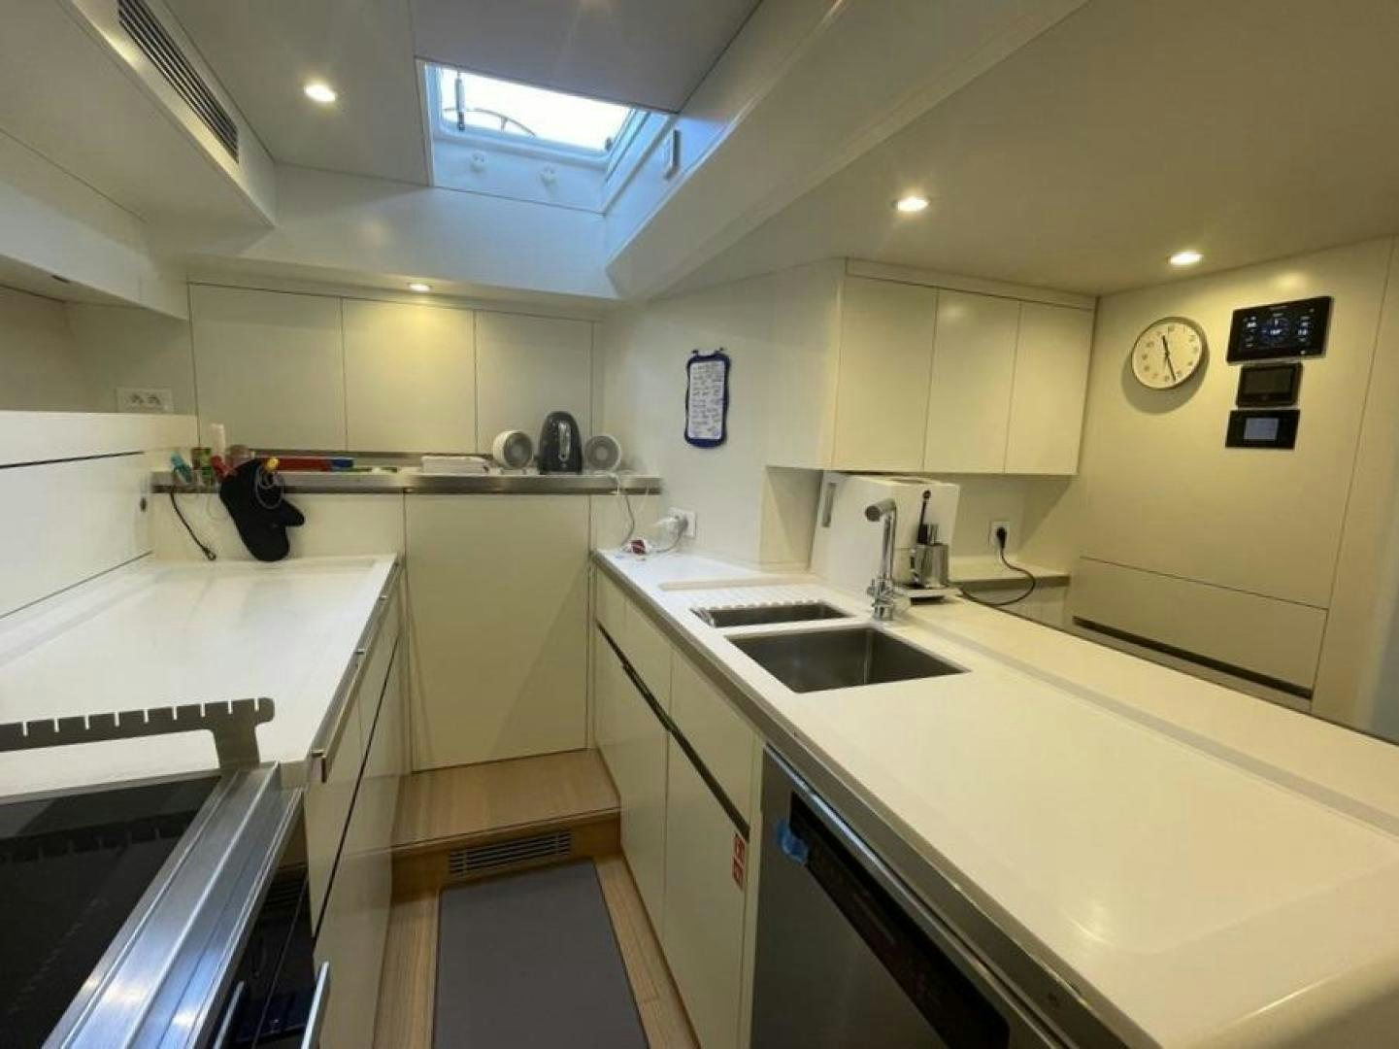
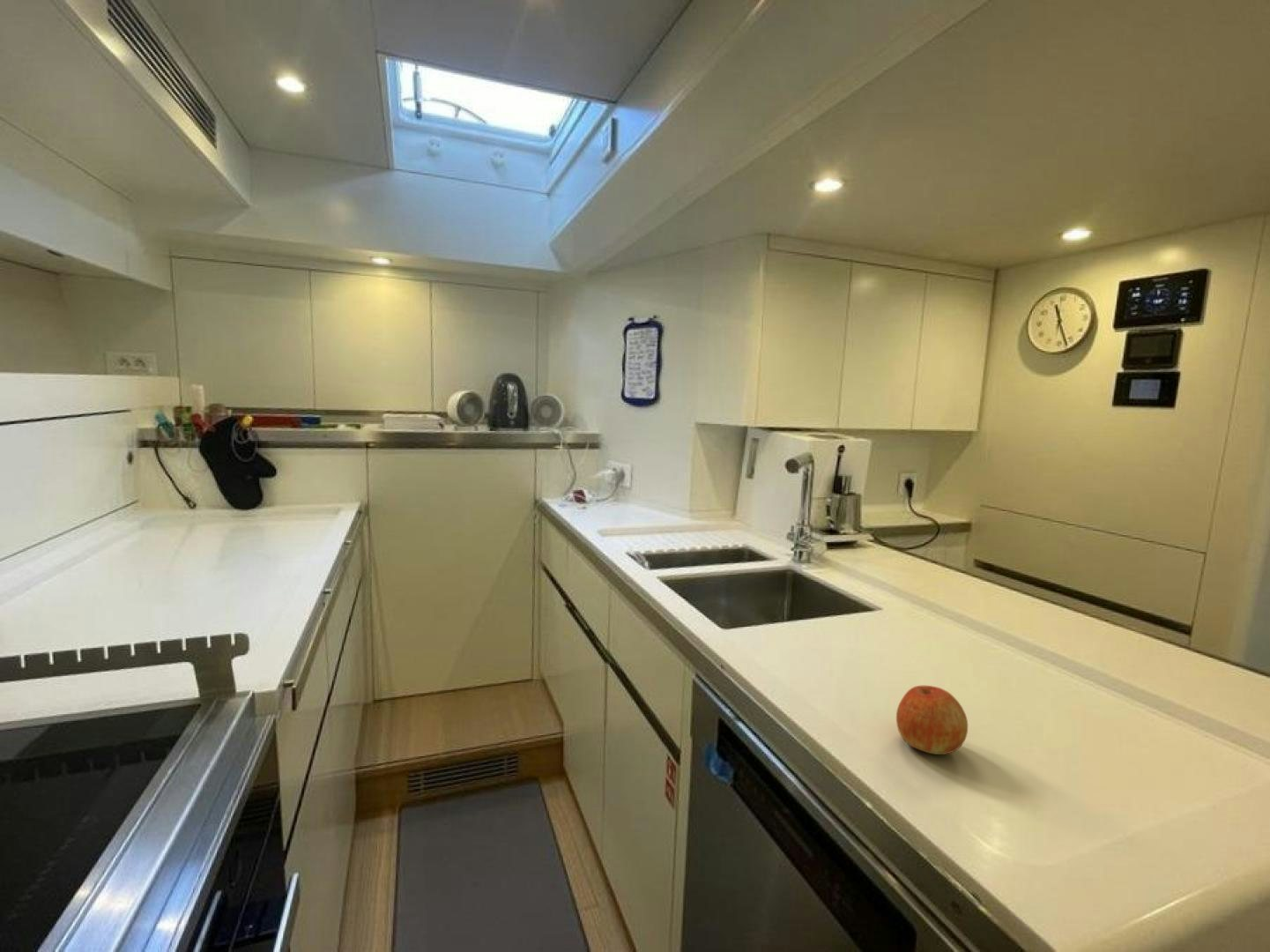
+ apple (931, 717)
